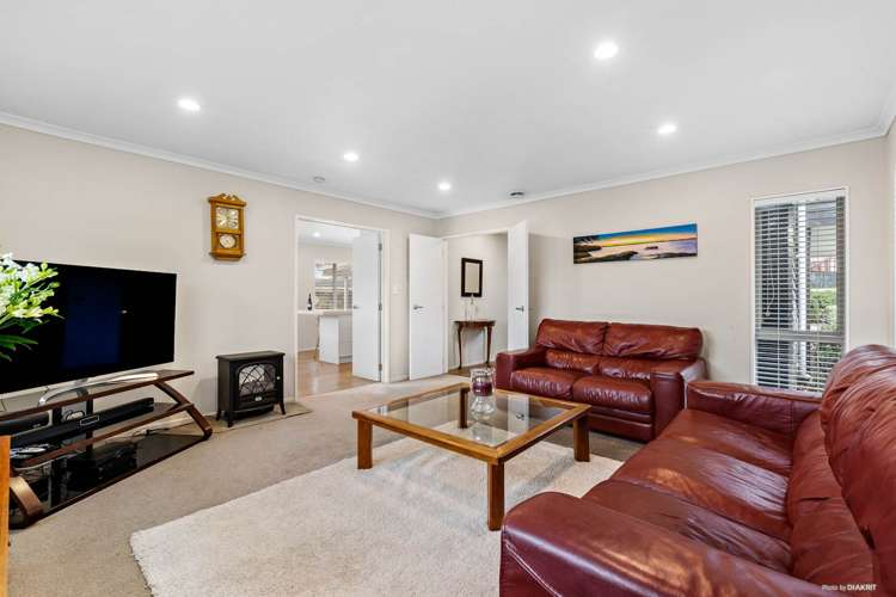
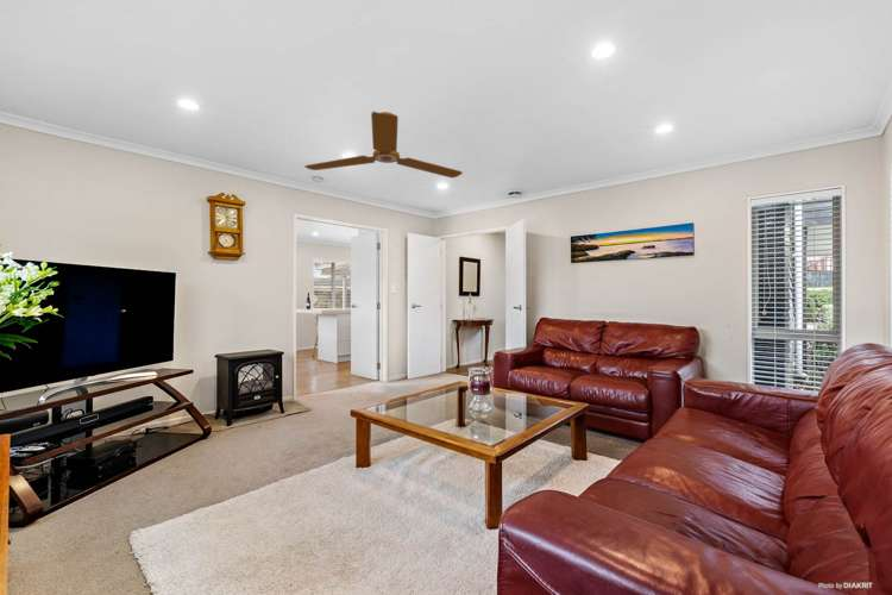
+ ceiling fan (385, 129)
